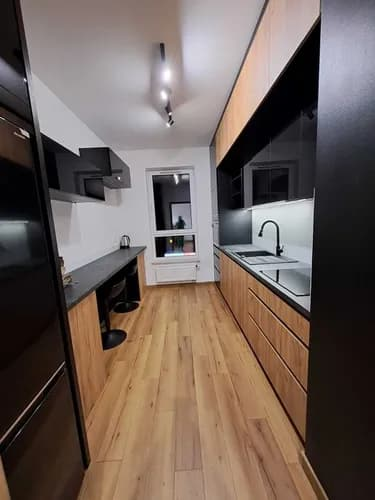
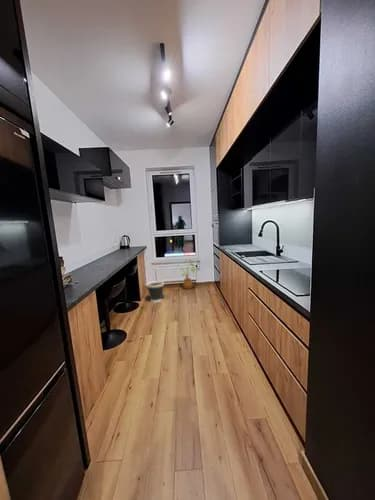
+ house plant (188, 274)
+ wastebasket (155, 291)
